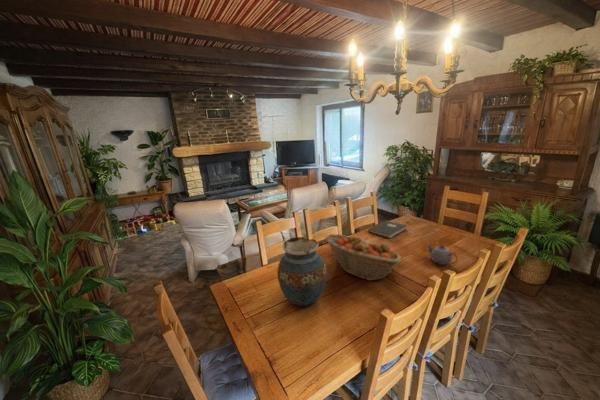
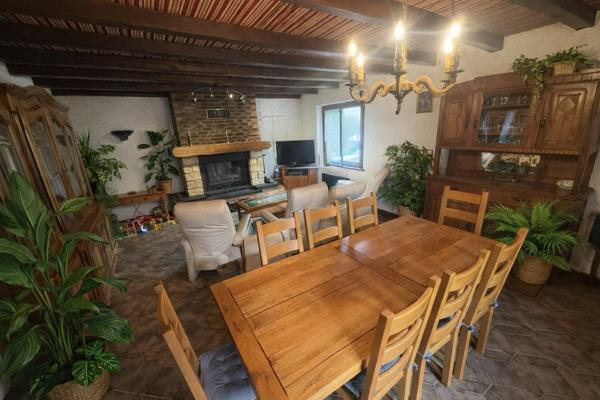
- fruit basket (360, 252)
- vase (301, 271)
- book (387, 228)
- teapot (441, 253)
